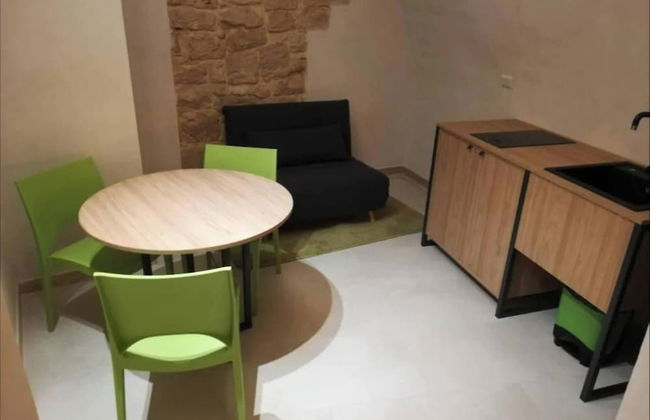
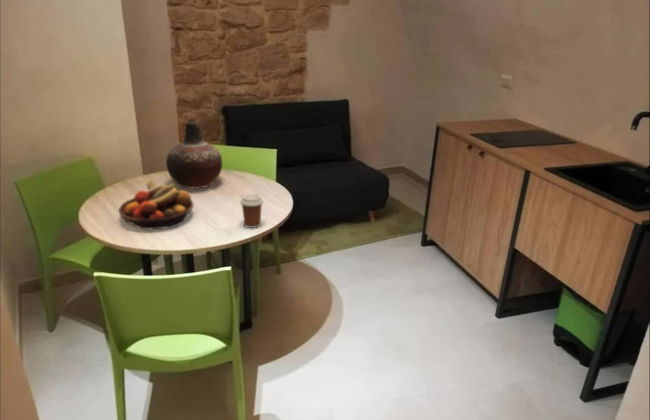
+ fruit bowl (155, 202)
+ vase (194, 153)
+ coffee cup (252, 210)
